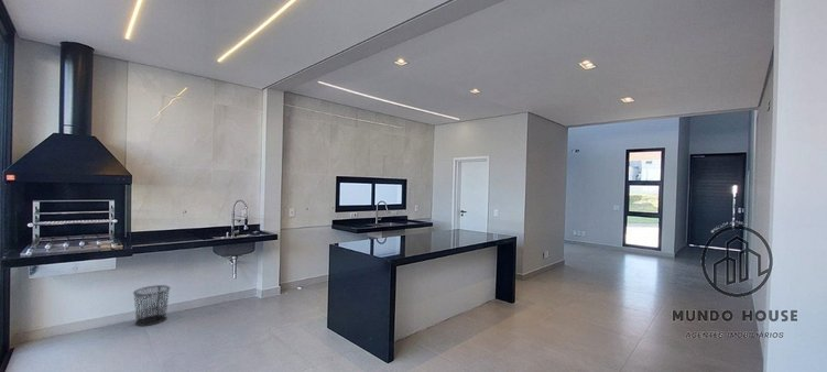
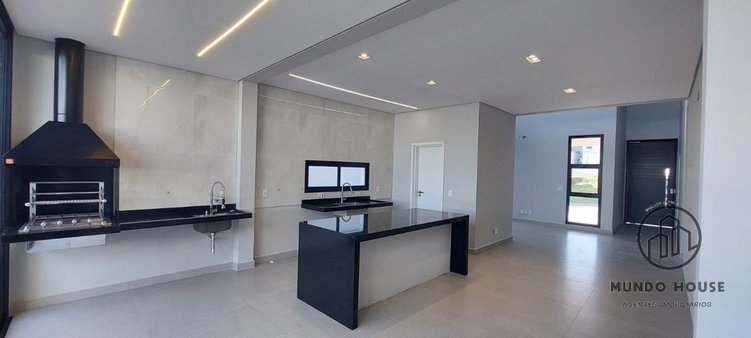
- waste bin (151, 305)
